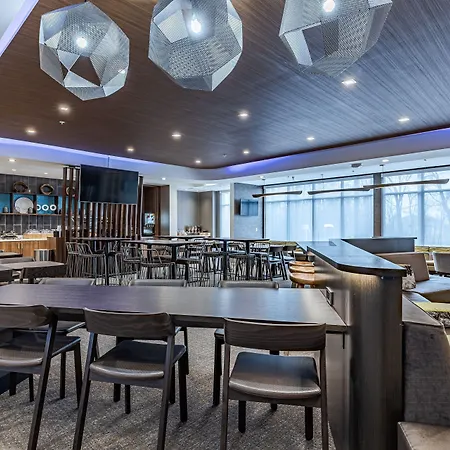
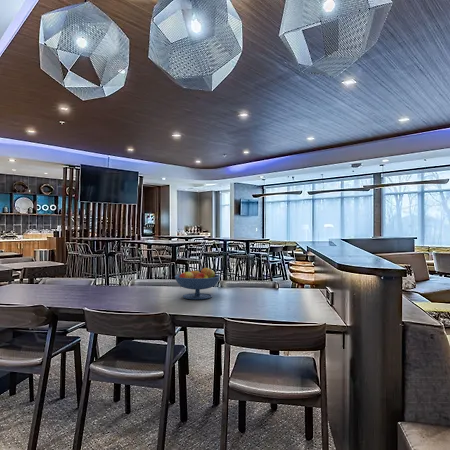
+ fruit bowl (197, 282)
